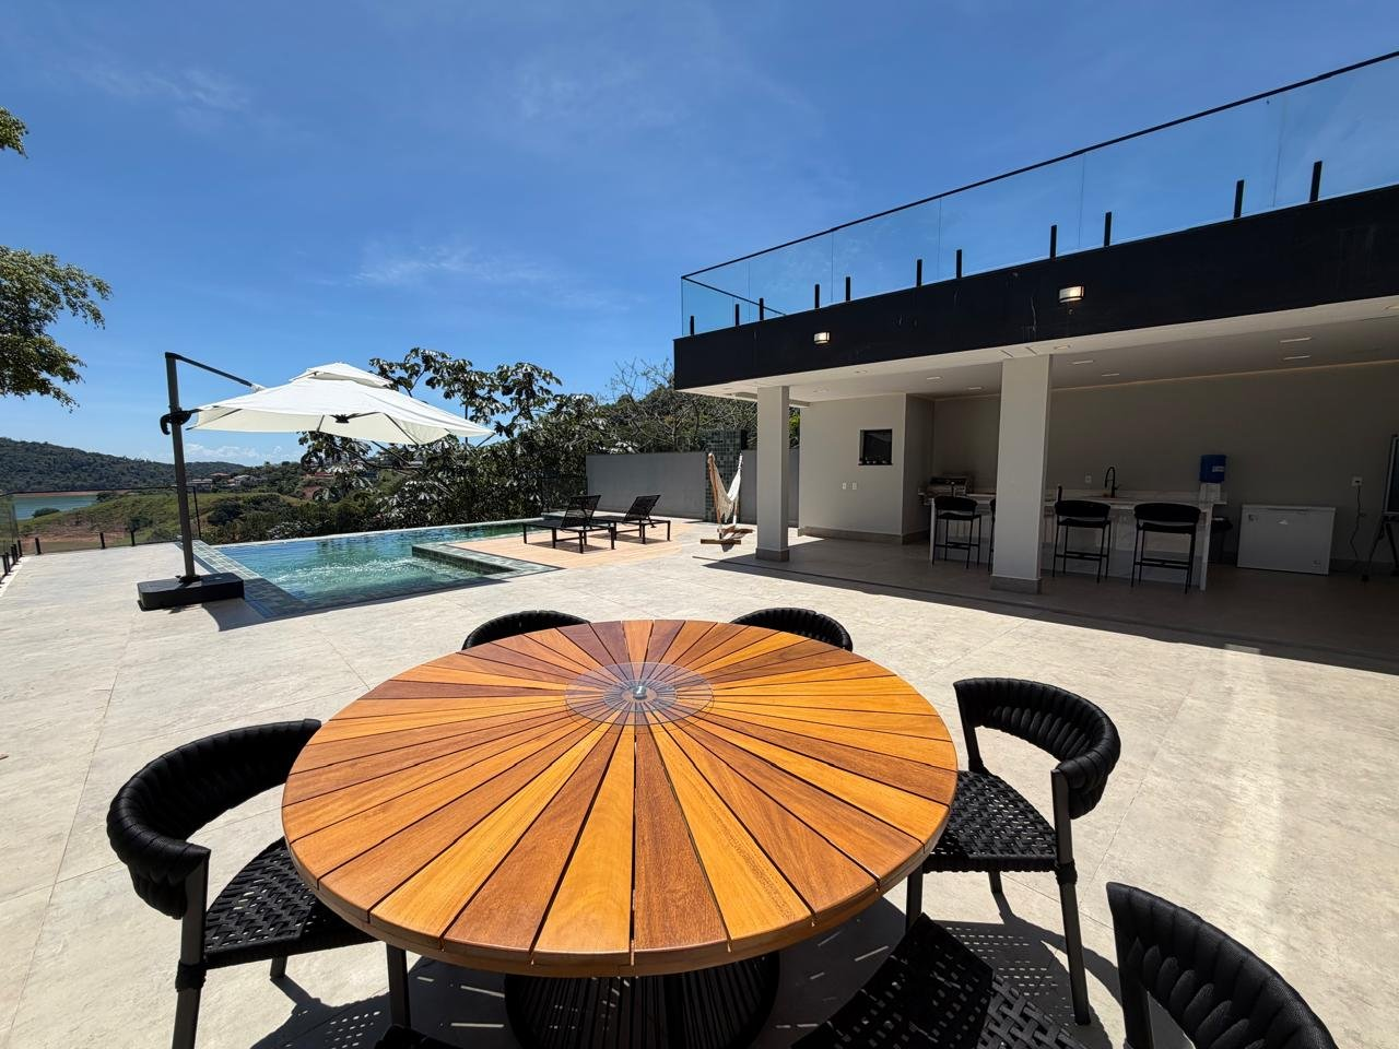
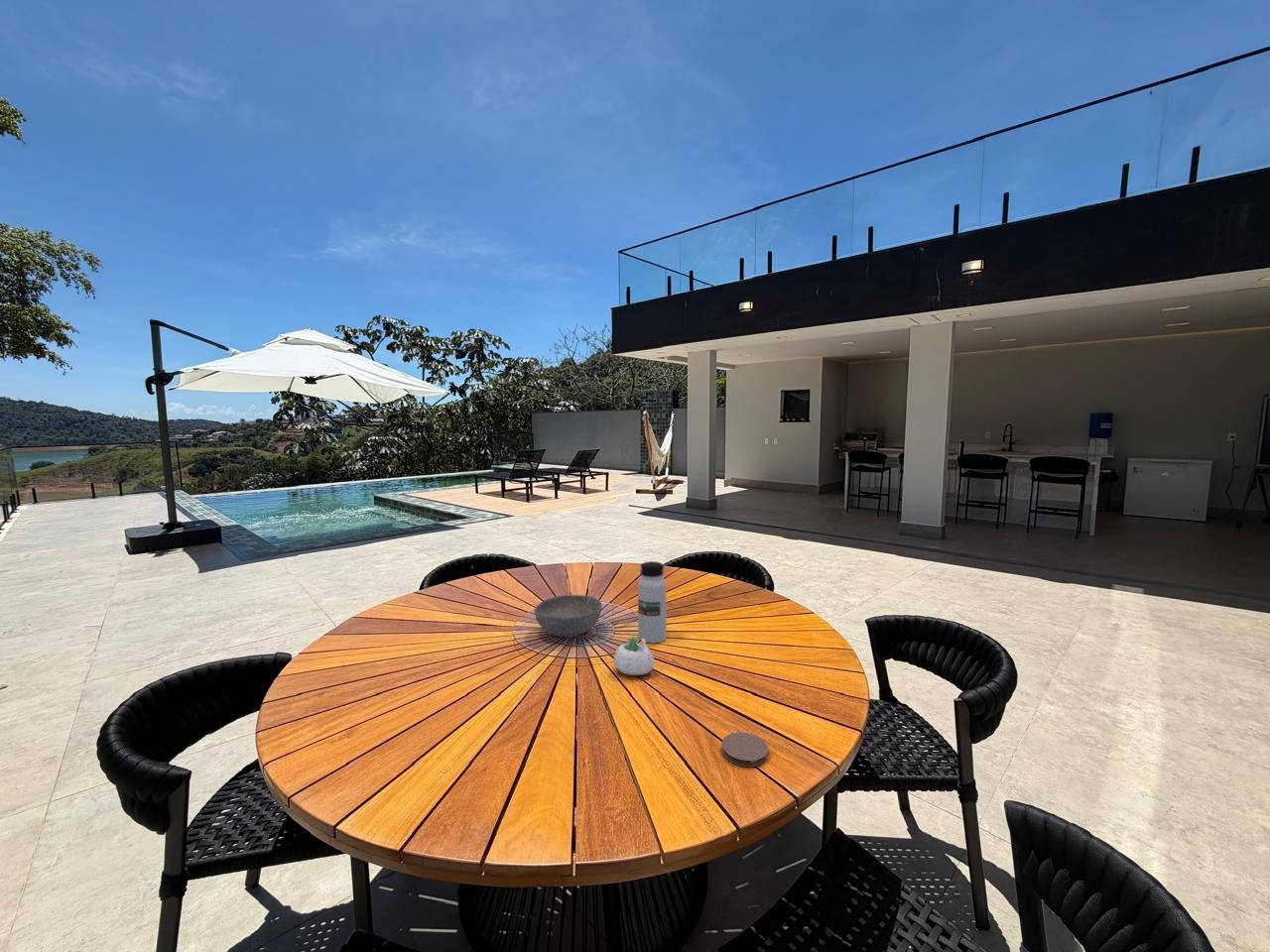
+ water bottle (652, 600)
+ succulent planter (634, 654)
+ coaster (744, 748)
+ bowl (569, 618)
